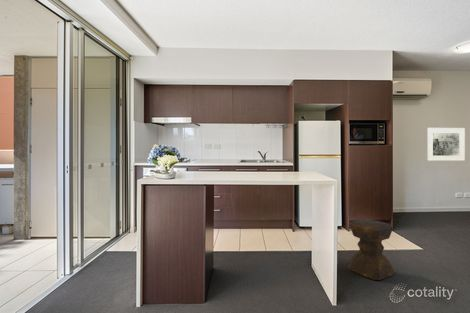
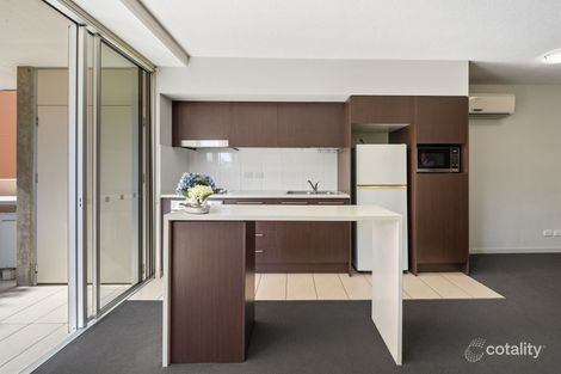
- stool (370, 246)
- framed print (446, 144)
